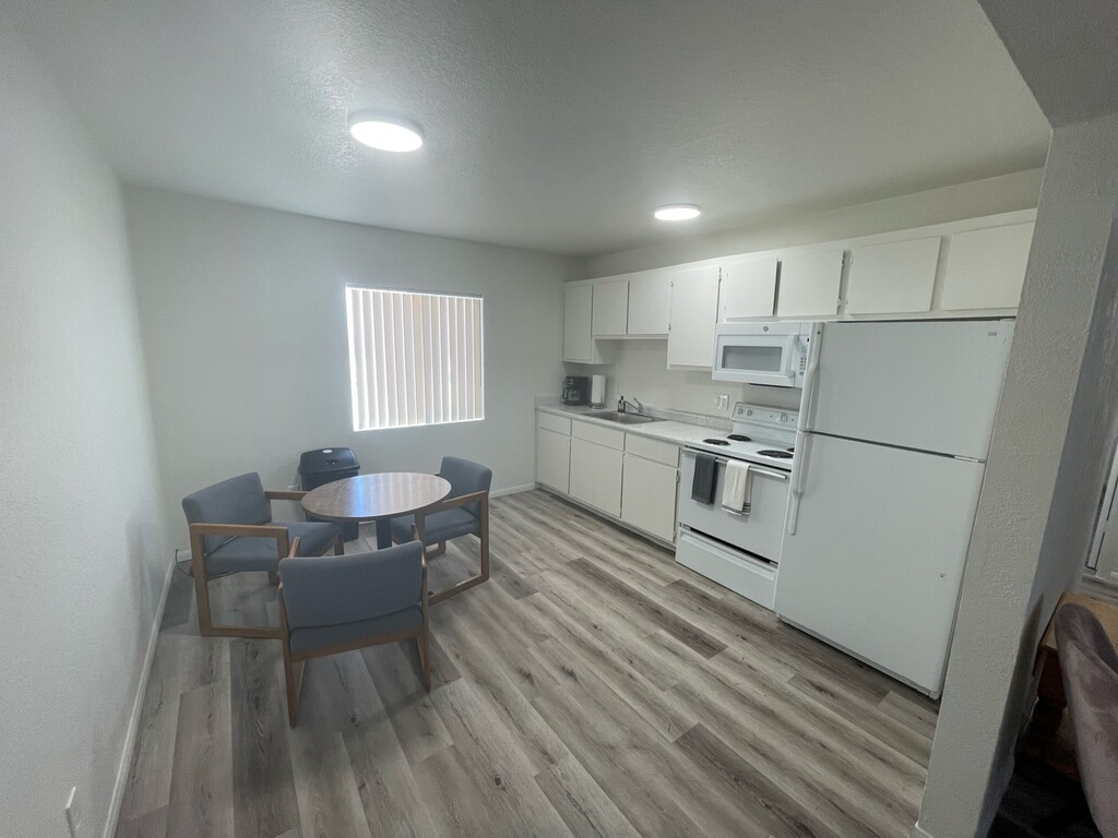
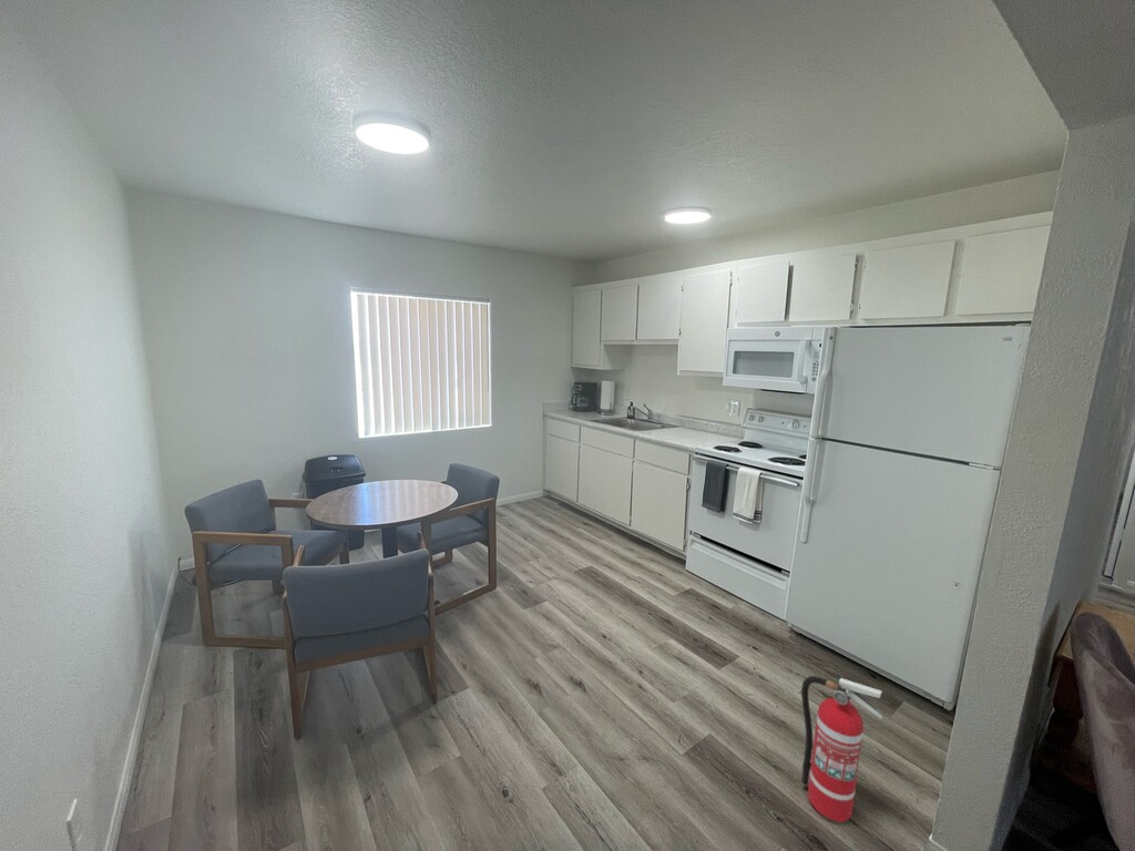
+ fire extinguisher (834, 740)
